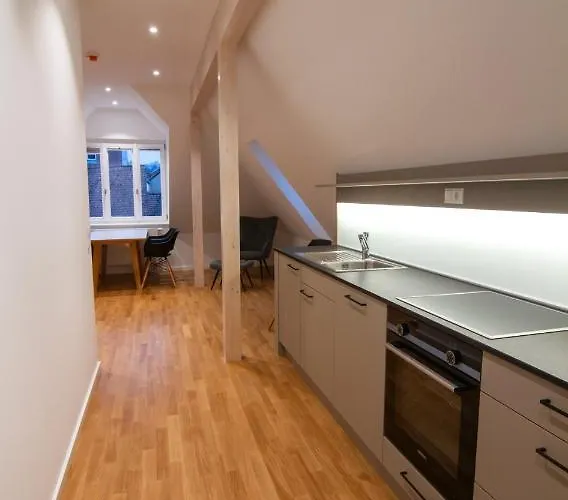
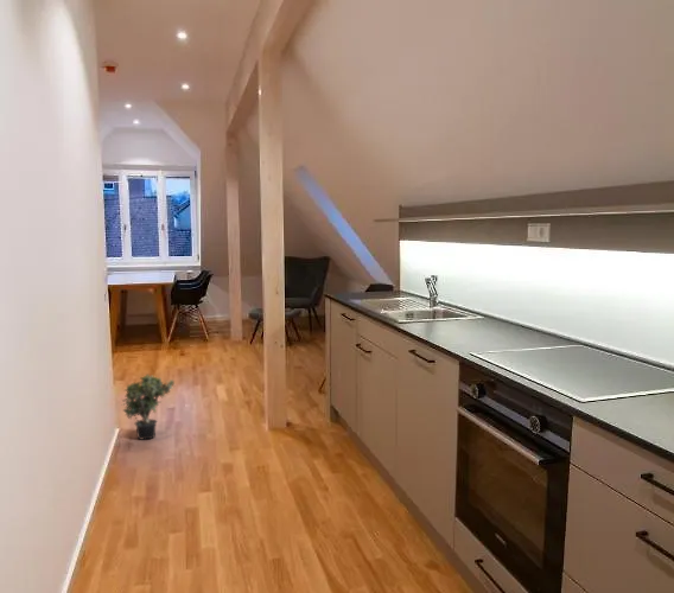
+ potted plant (148, 404)
